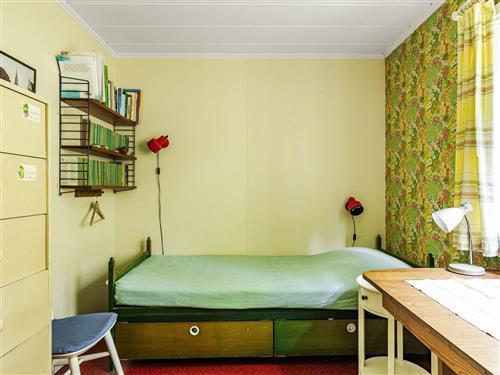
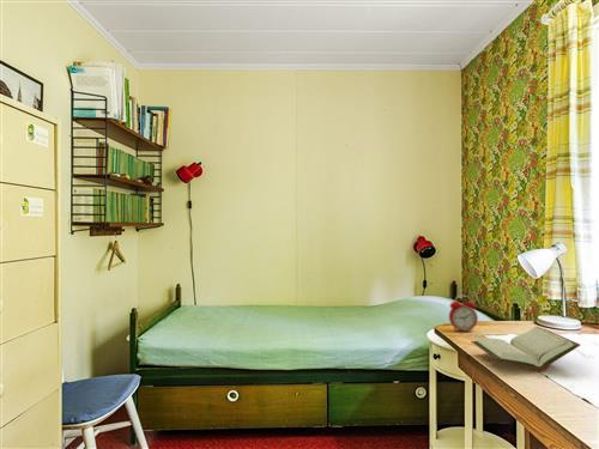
+ alarm clock (462, 313)
+ book (521, 346)
